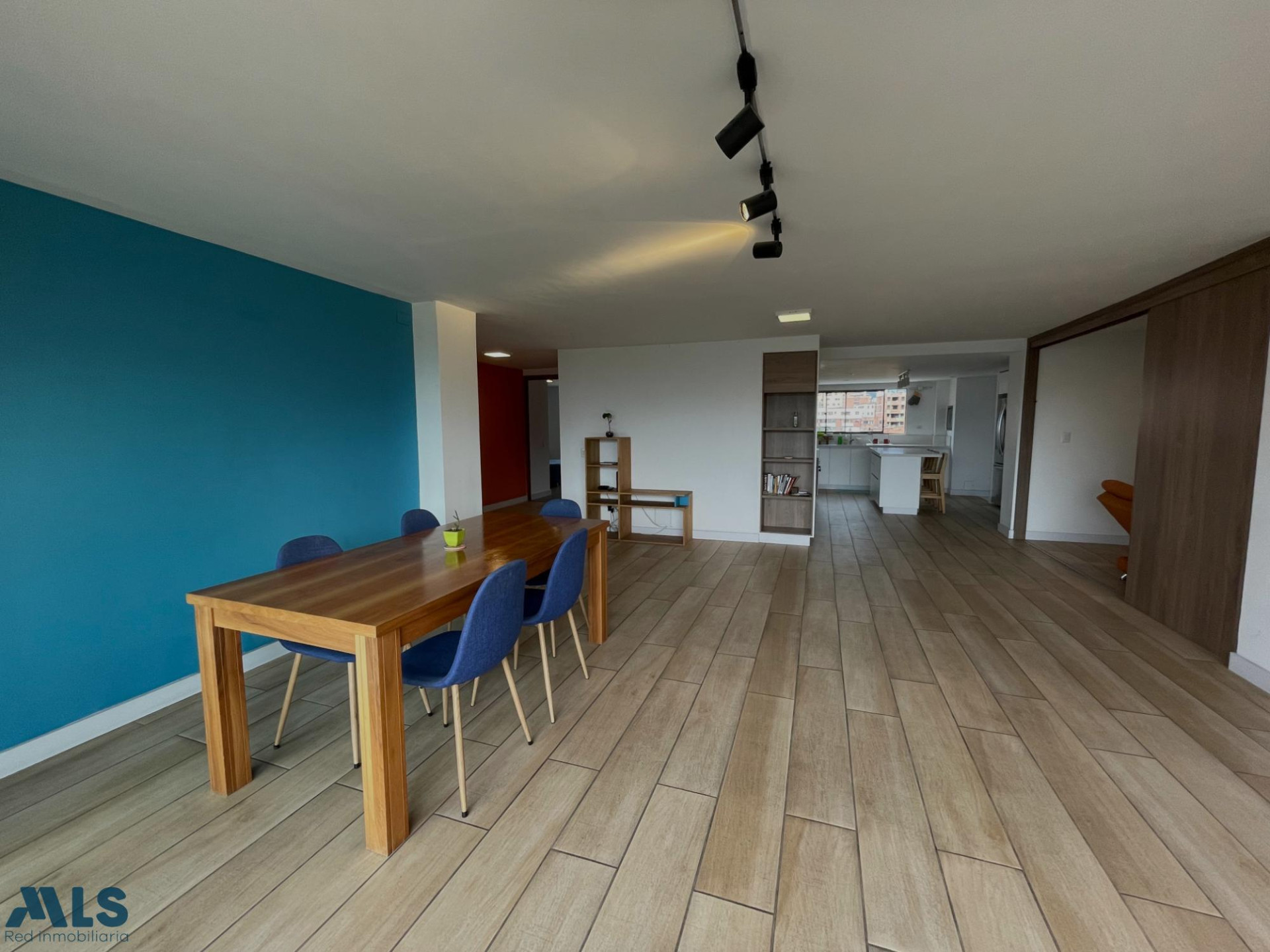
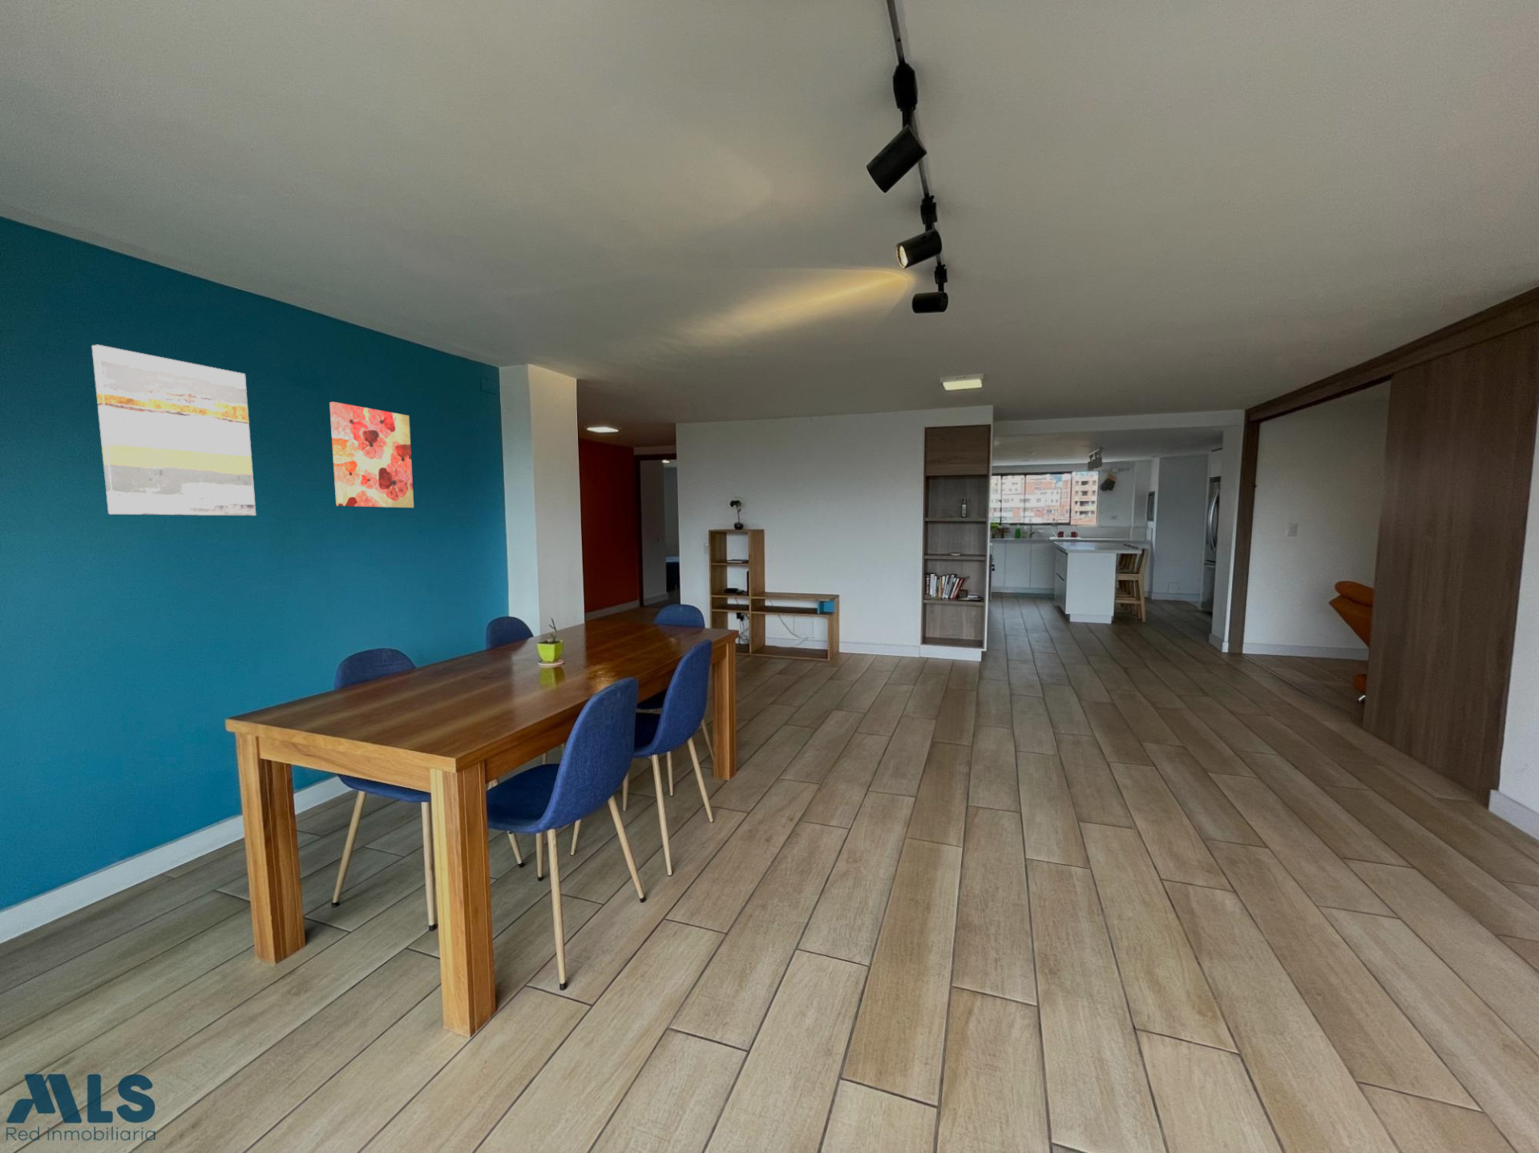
+ wall art (374, 458)
+ wall art (181, 438)
